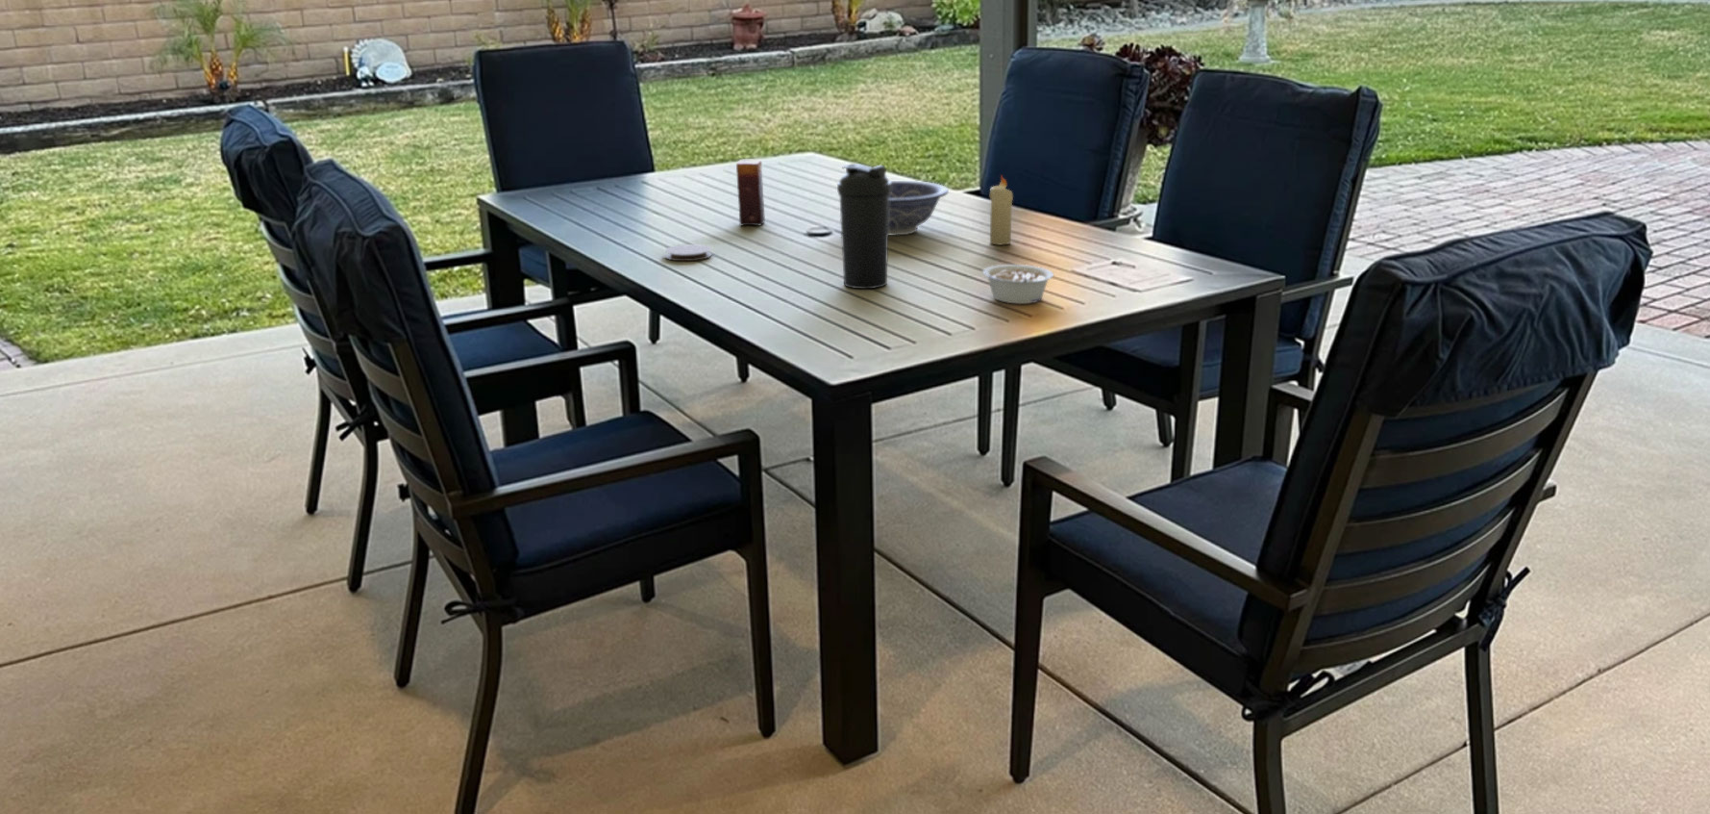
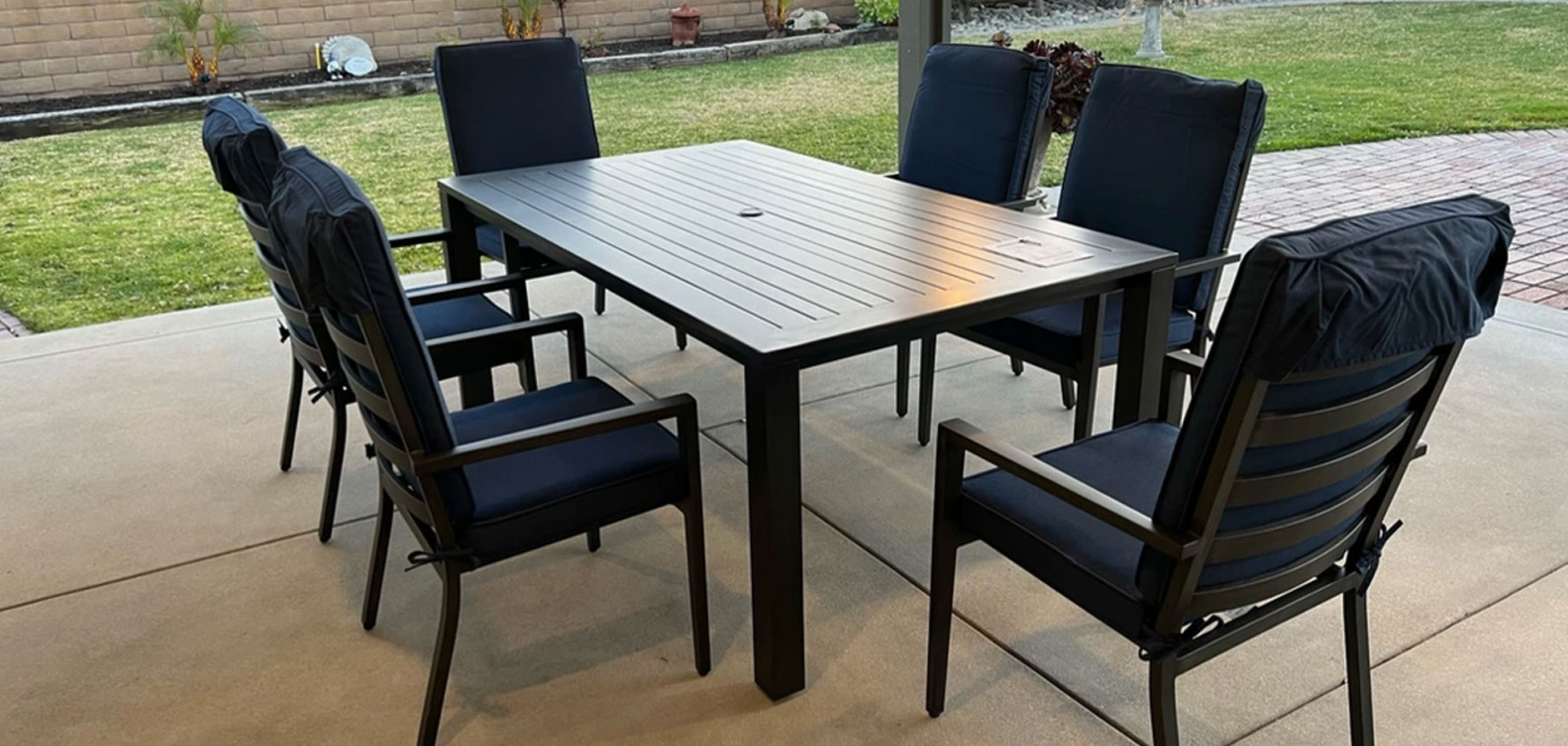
- coaster (688, 252)
- legume (1019, 283)
- candle (1001, 208)
- candle (750, 191)
- decorative bowl (894, 210)
- water bottle (864, 225)
